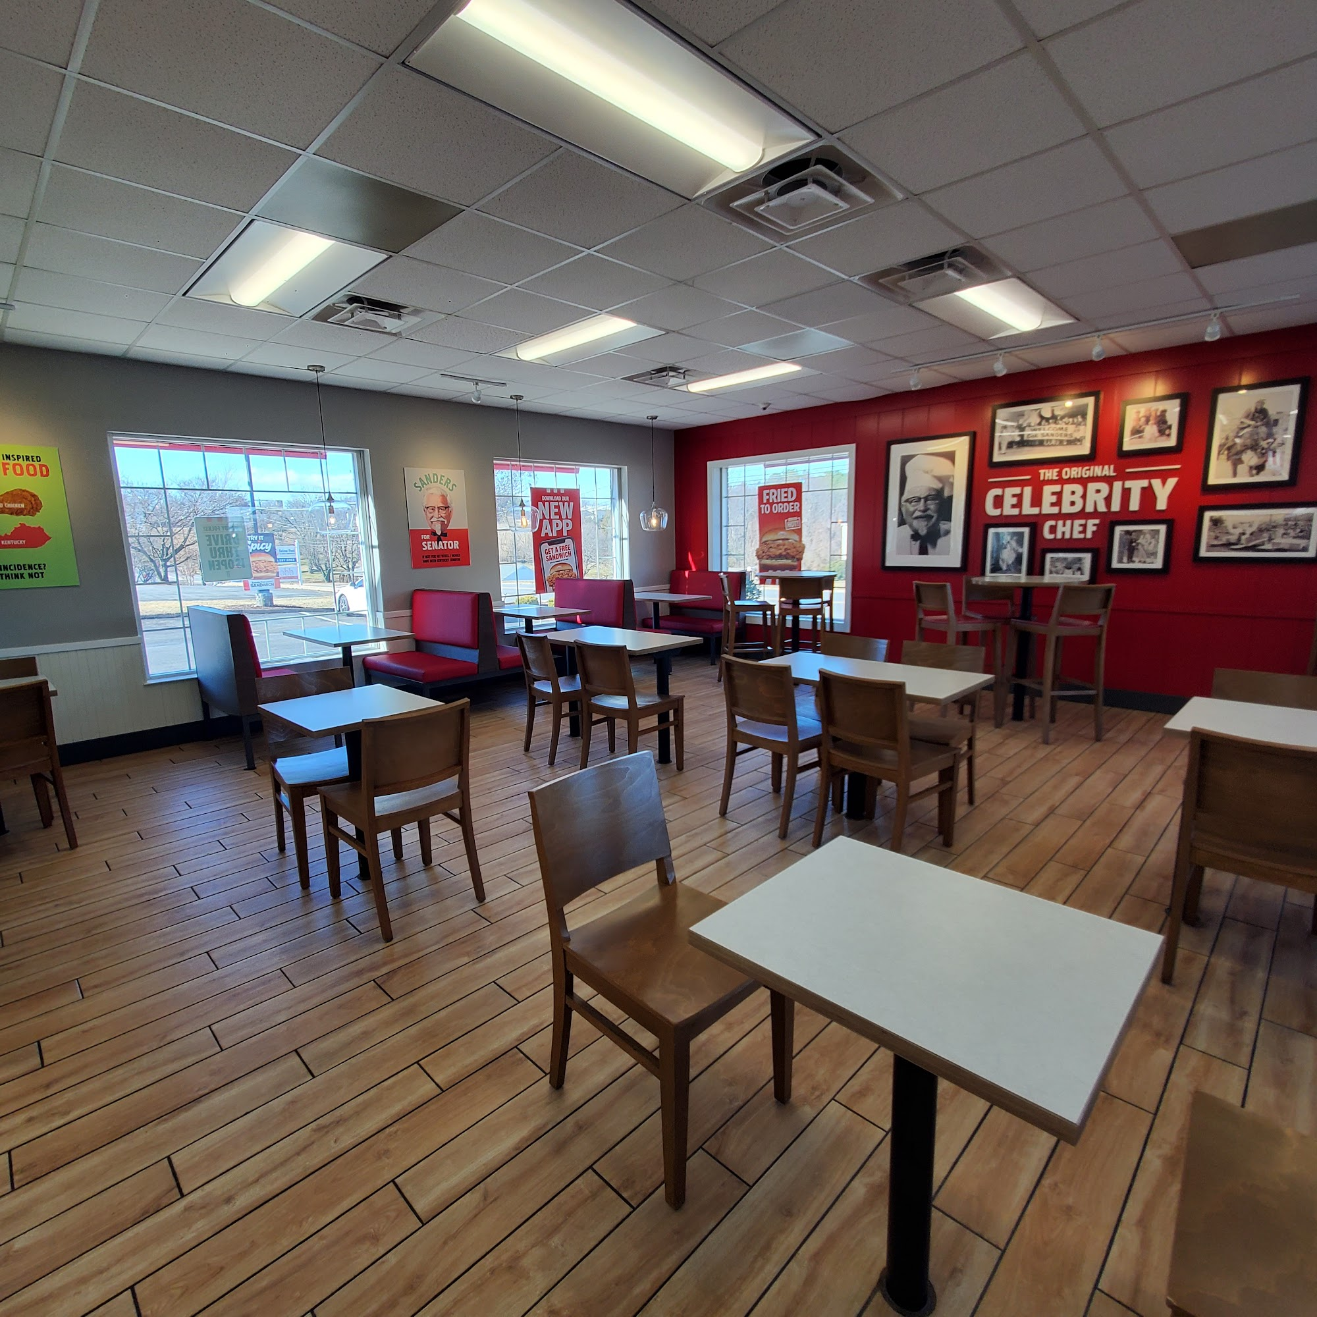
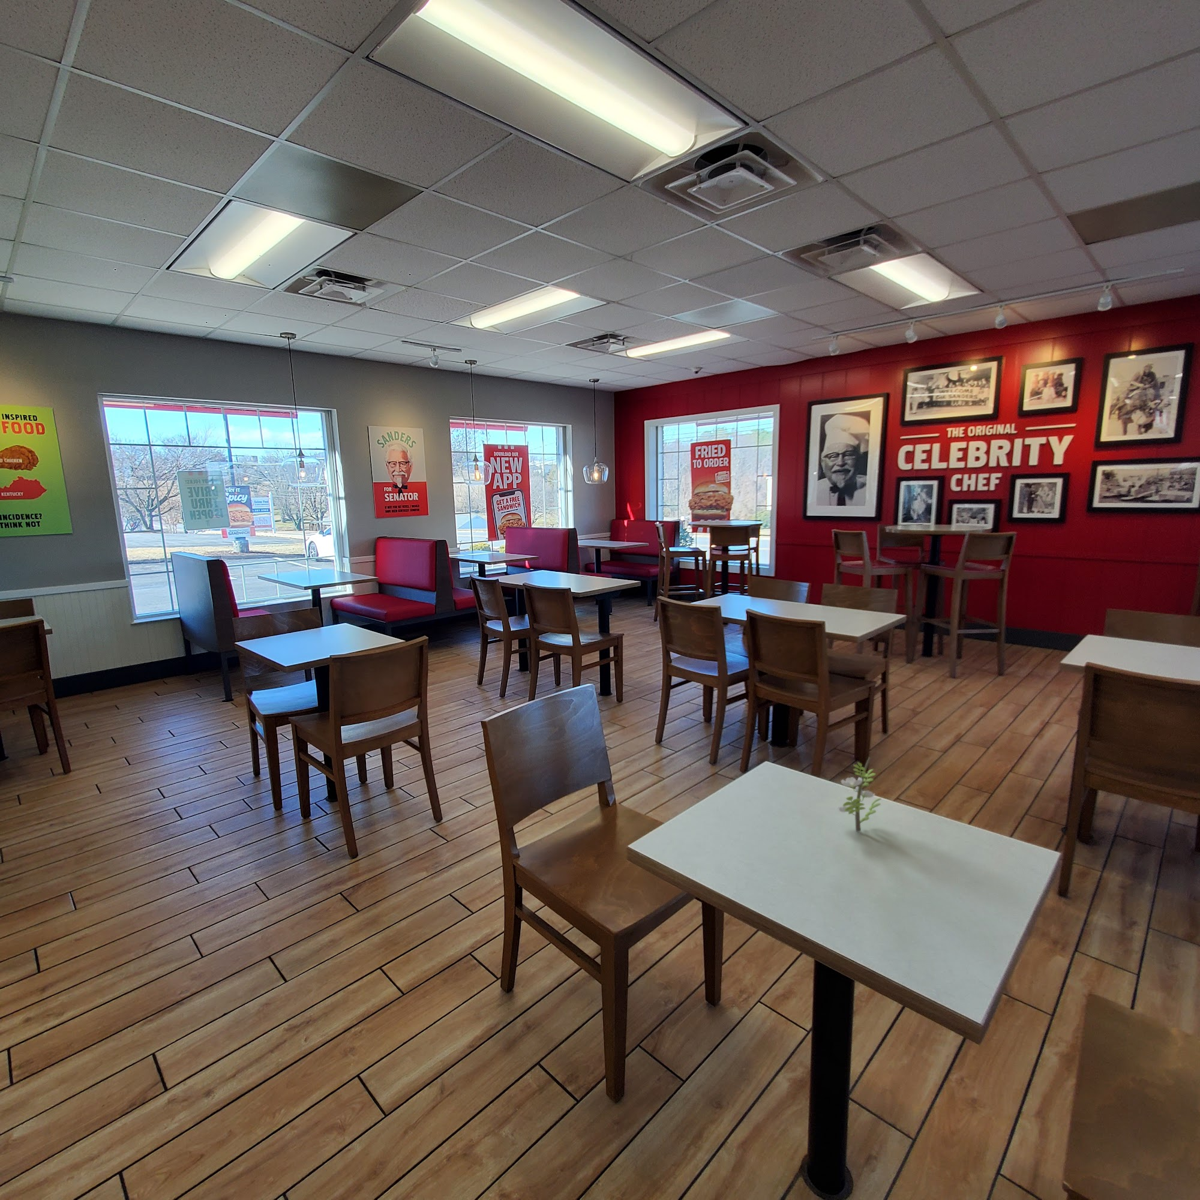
+ flower (857, 793)
